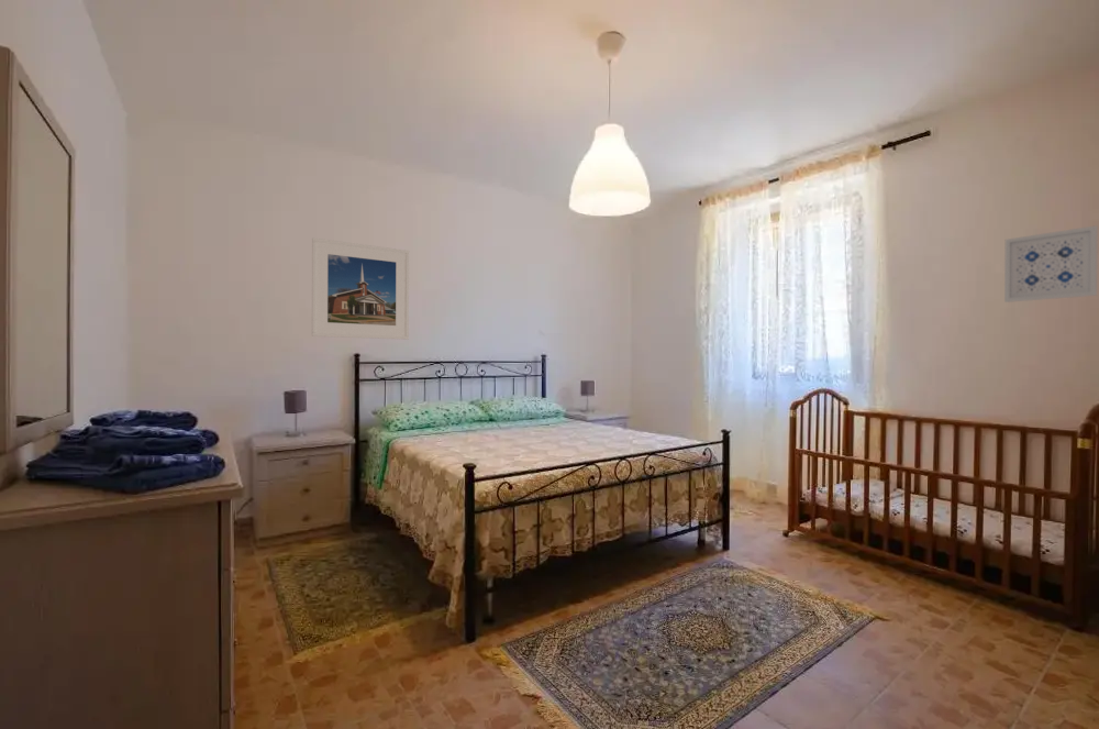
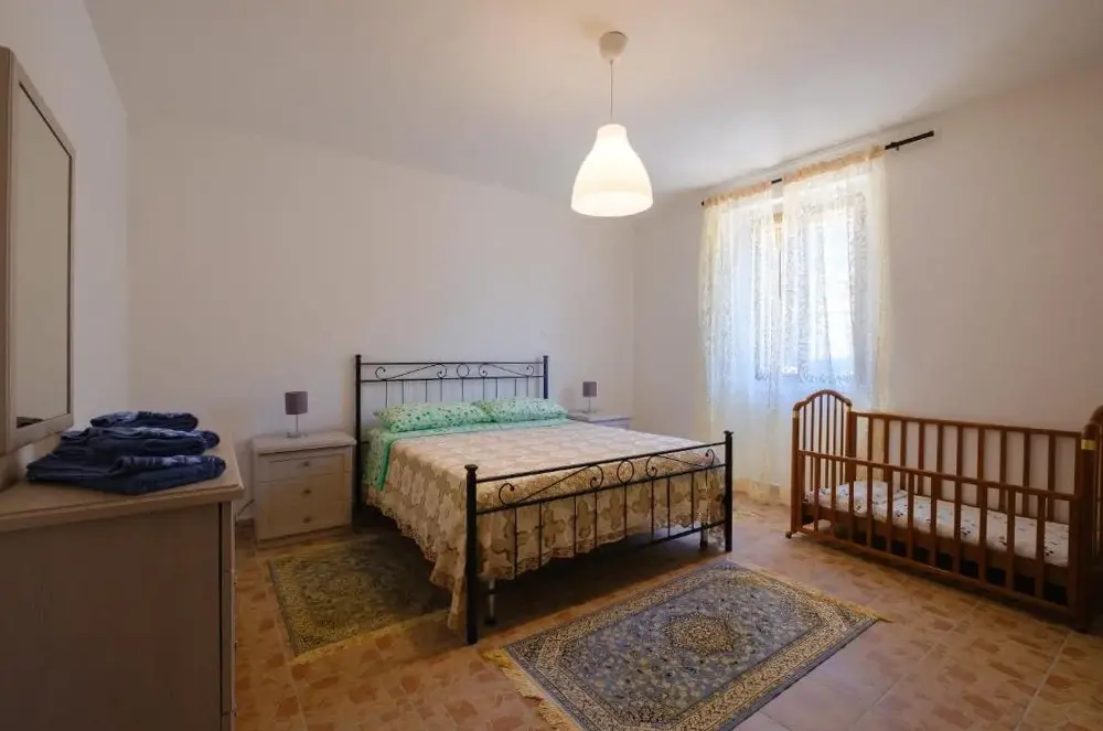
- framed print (363, 290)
- wall art (1048, 266)
